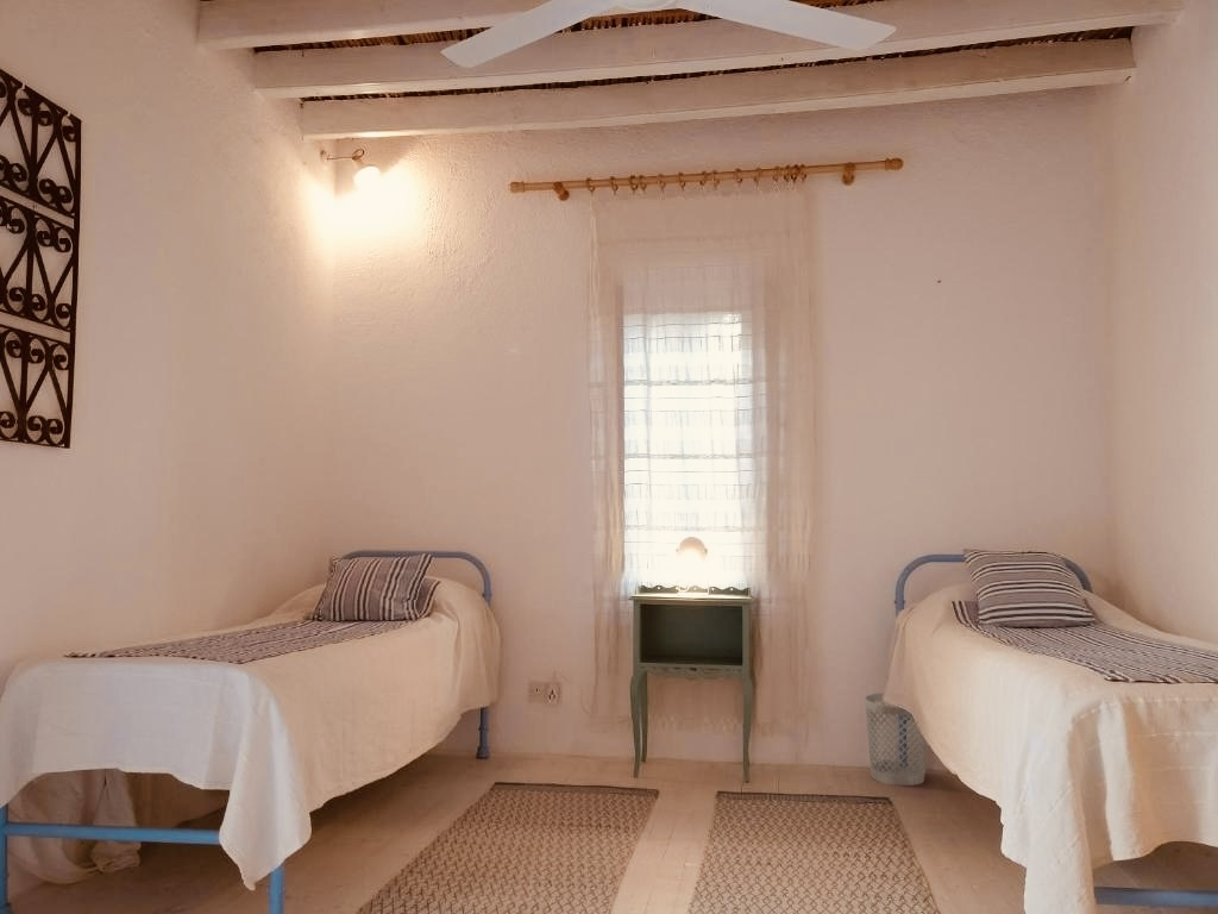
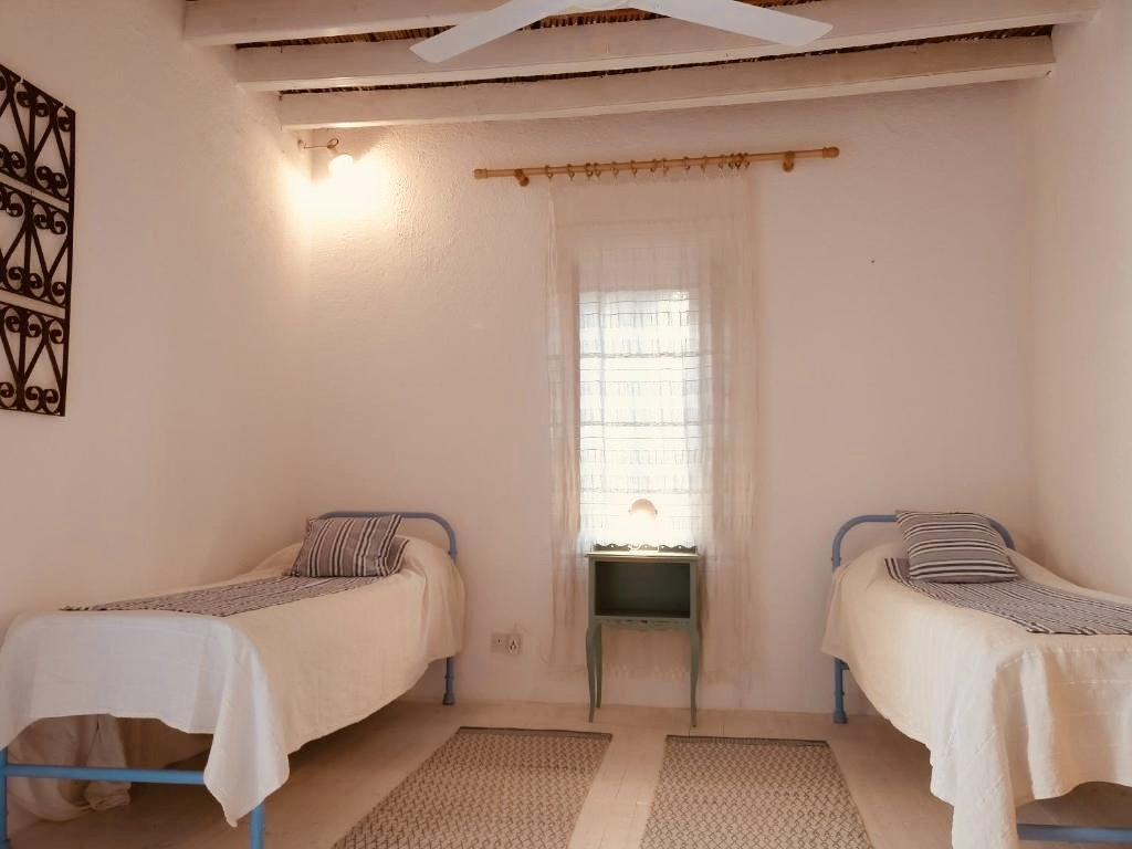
- wastebasket (897, 739)
